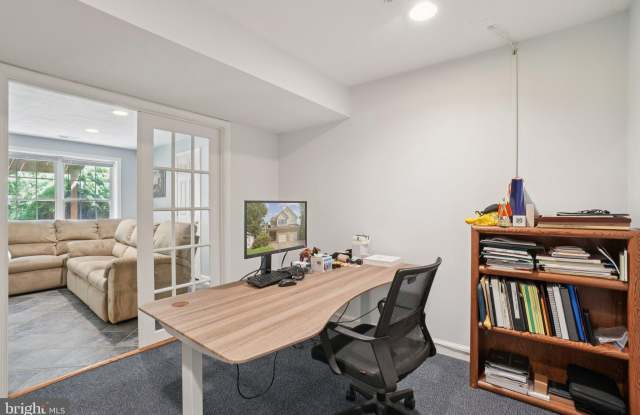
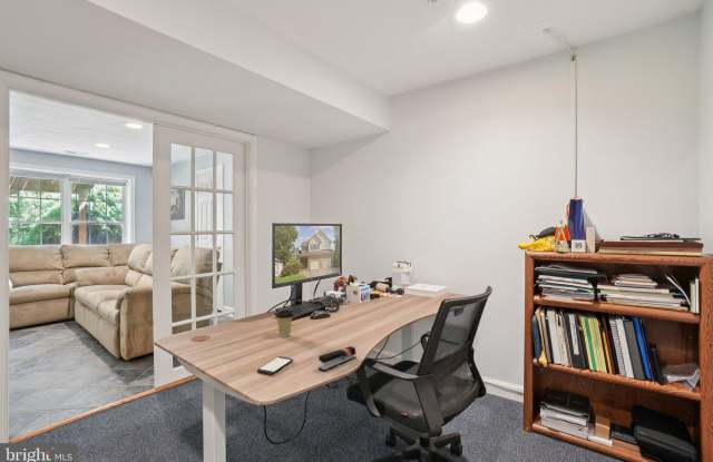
+ stapler (338, 356)
+ smartphone (275, 364)
+ coffee cup (284, 323)
